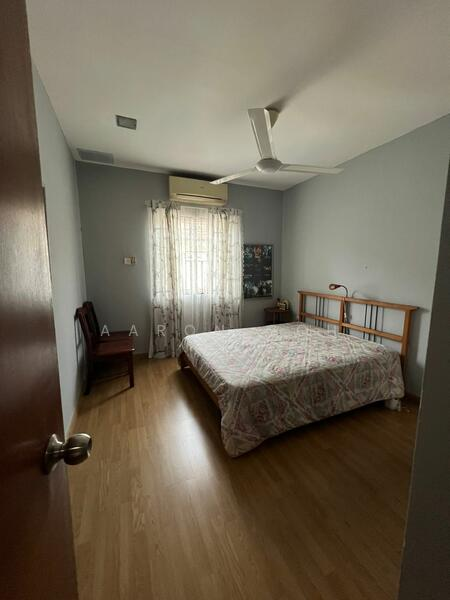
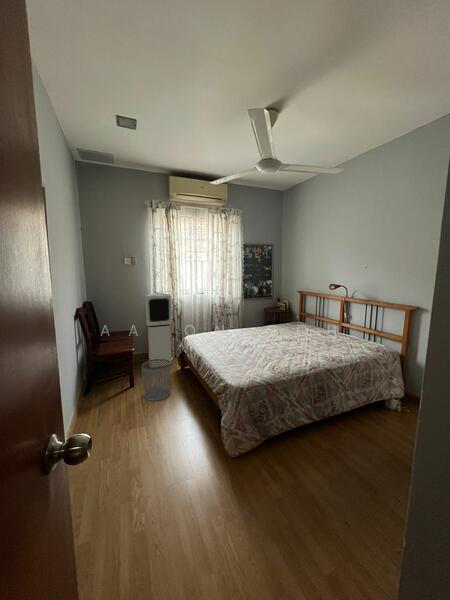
+ waste bin (156, 379)
+ air purifier (158, 328)
